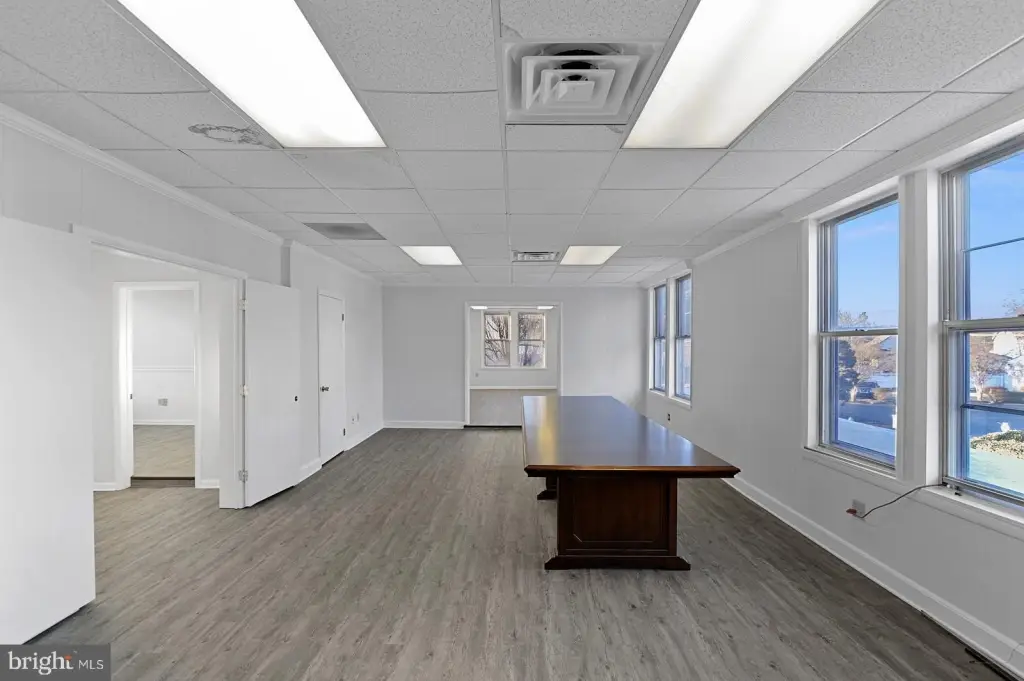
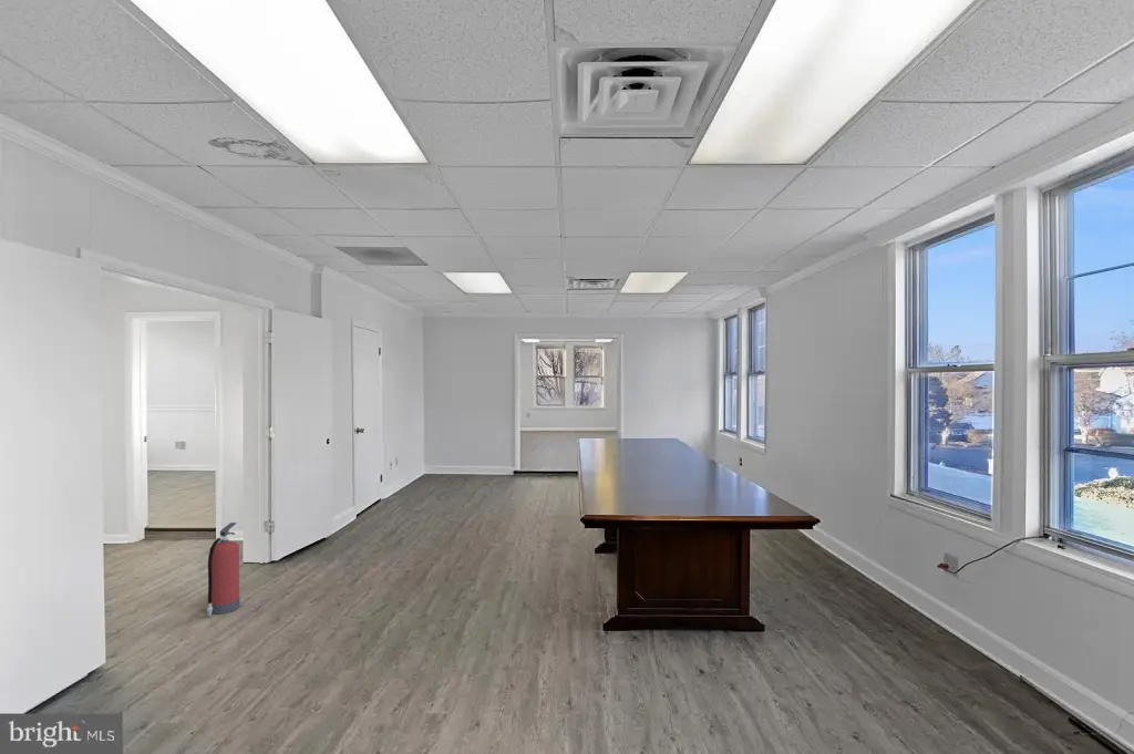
+ fire extinguisher (220, 569)
